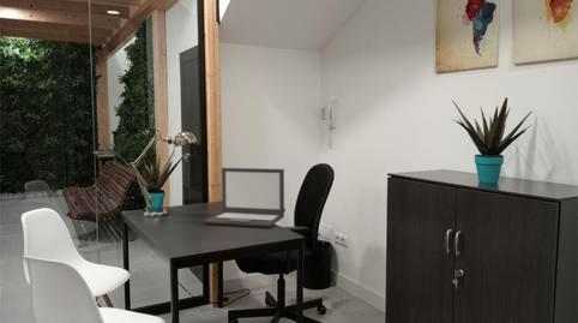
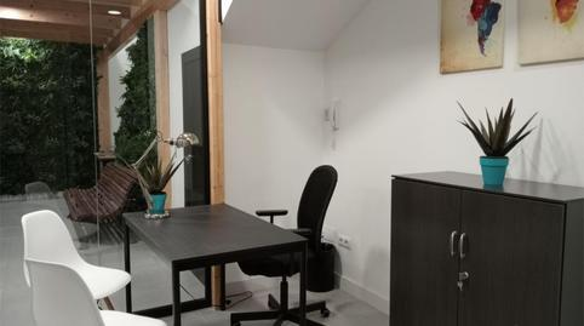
- laptop (245, 195)
